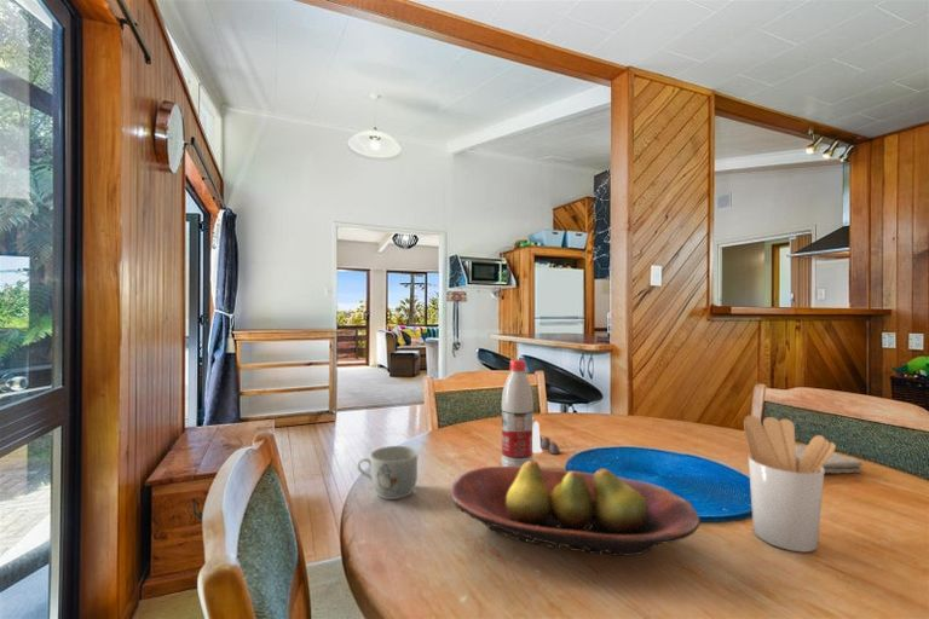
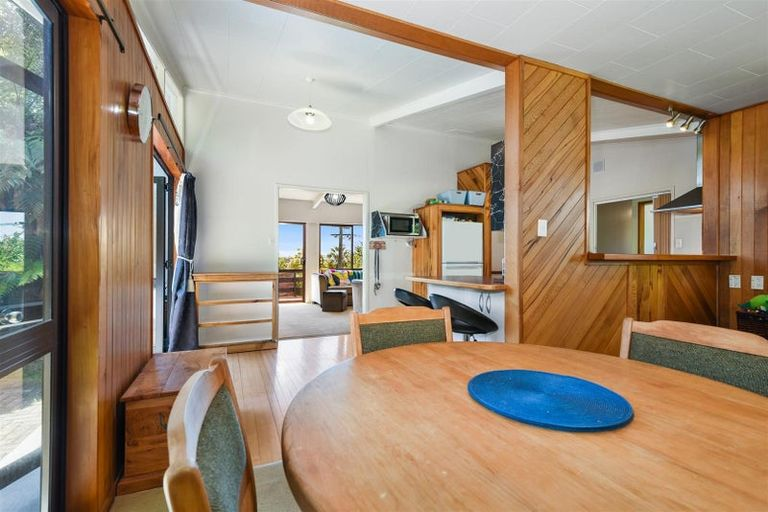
- washcloth (802, 455)
- mug (387, 472)
- water bottle (517, 415)
- fruit bowl (565, 498)
- utensil holder (778, 475)
- salt and pepper shaker set (538, 432)
